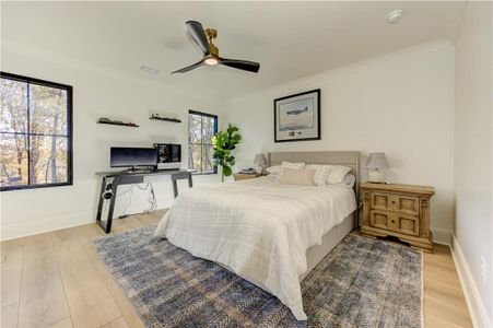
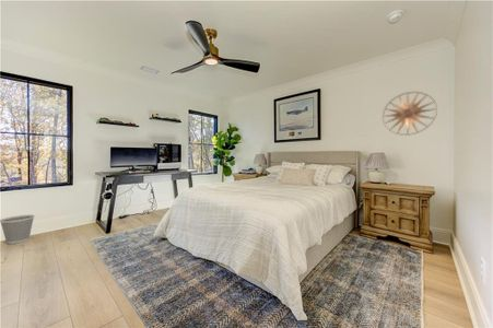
+ wall art (408, 113)
+ wastebasket (17, 229)
